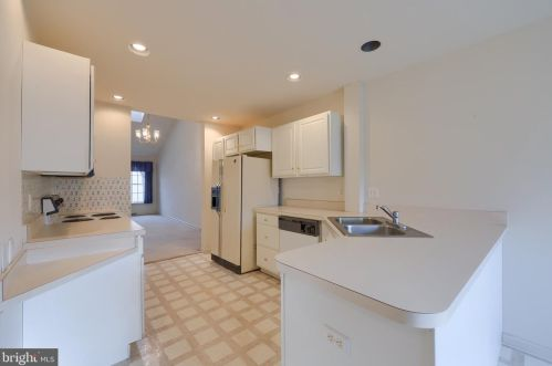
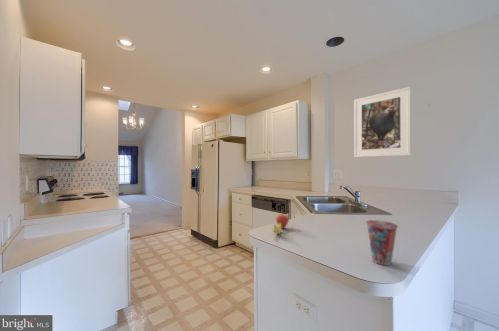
+ fruit (279, 222)
+ cup (381, 242)
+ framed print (380, 125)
